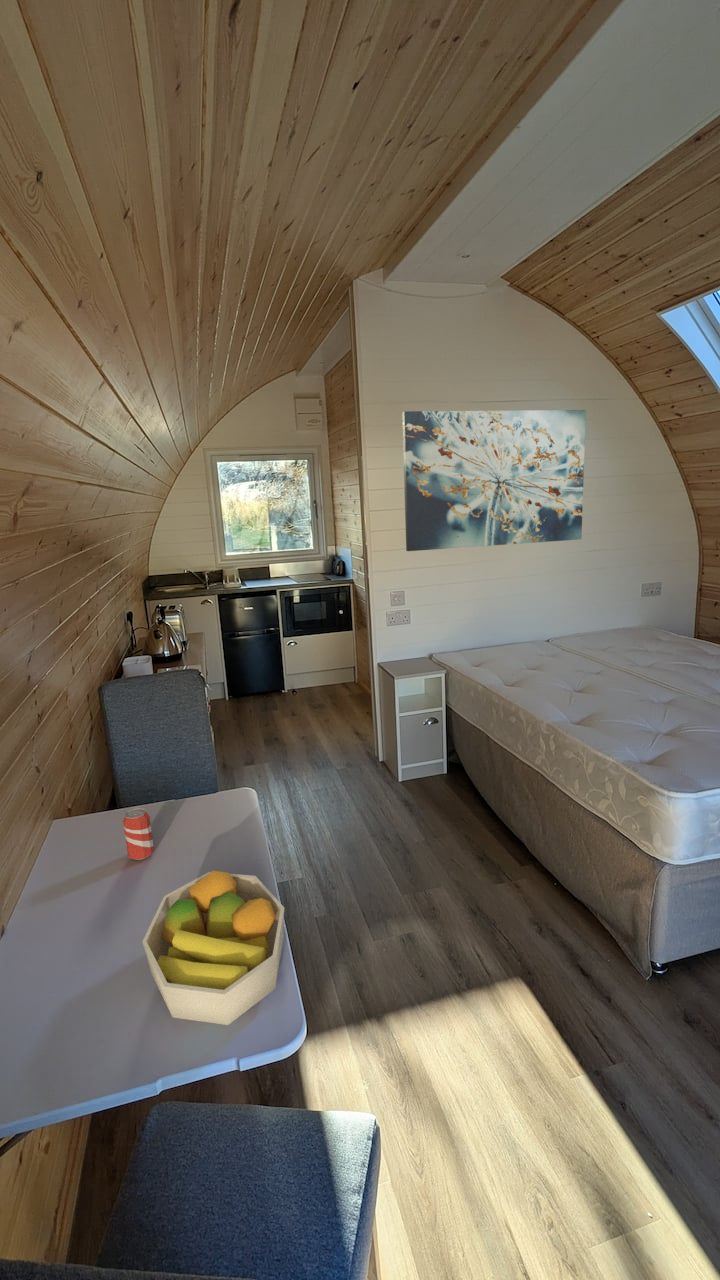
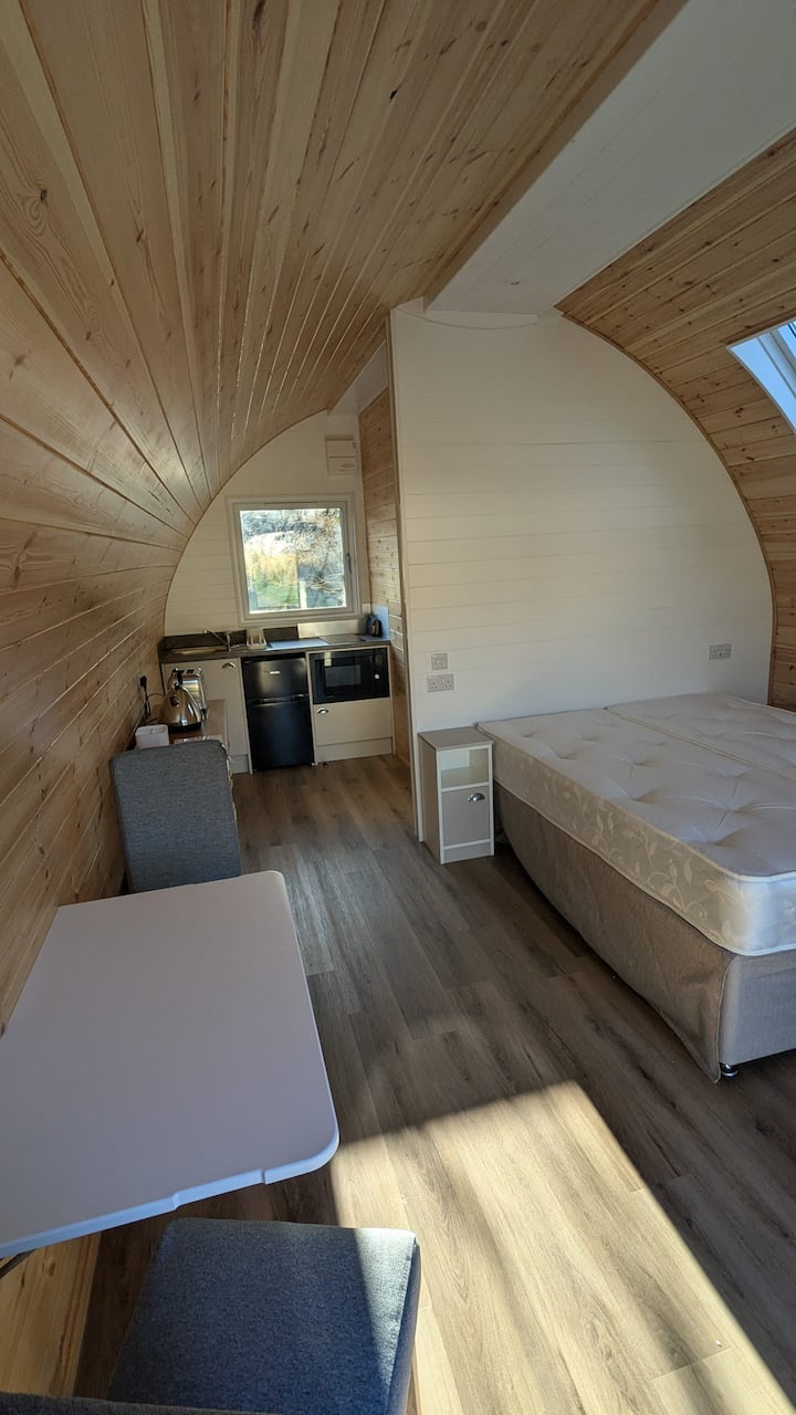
- beverage can (138, 834)
- wall art (497, 479)
- fruit bowl (217, 935)
